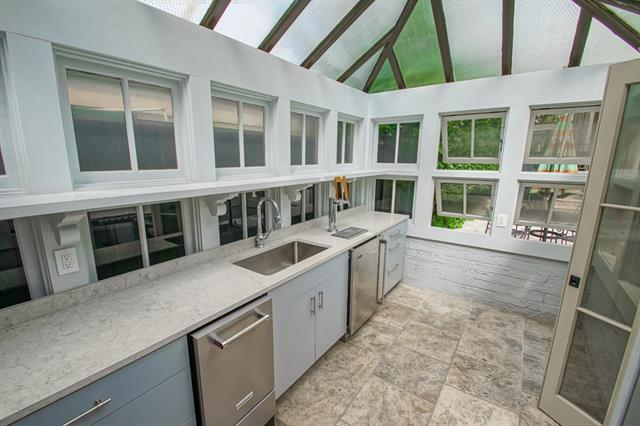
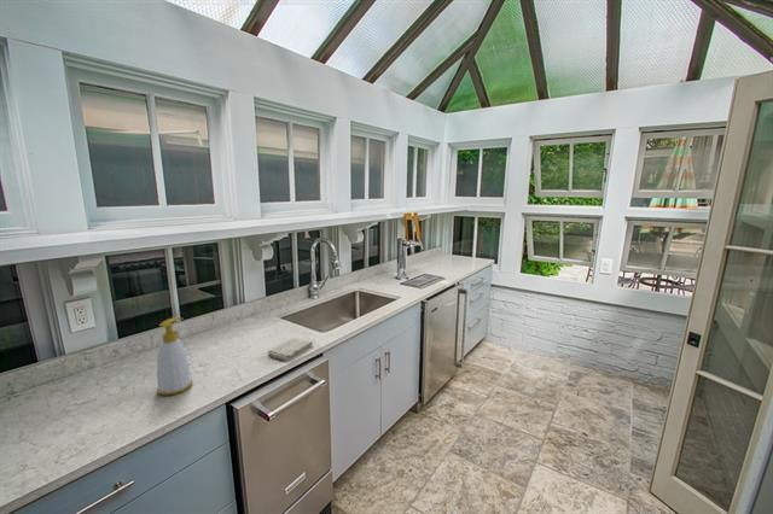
+ soap bottle (172, 354)
+ washcloth (290, 347)
